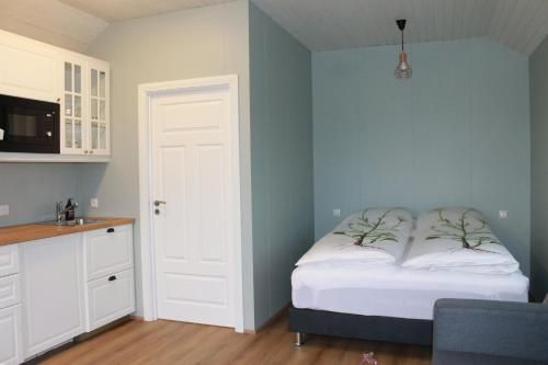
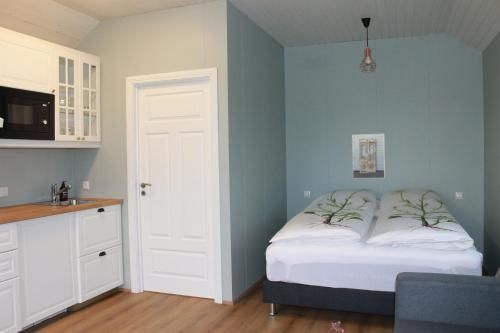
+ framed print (368, 156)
